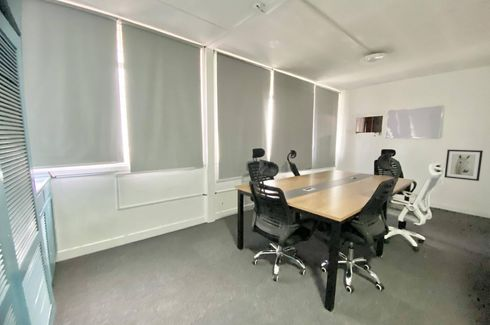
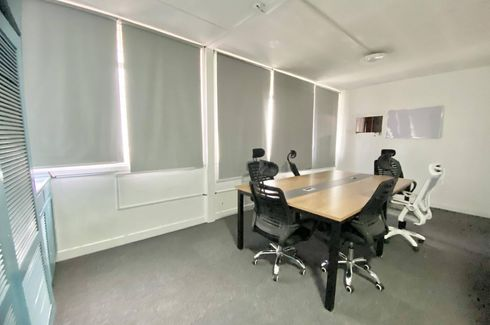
- wall art (462, 164)
